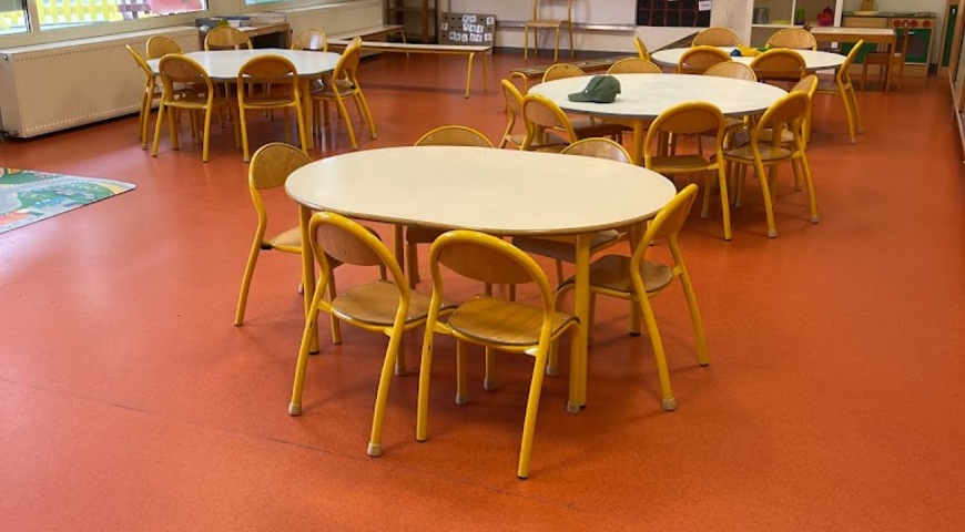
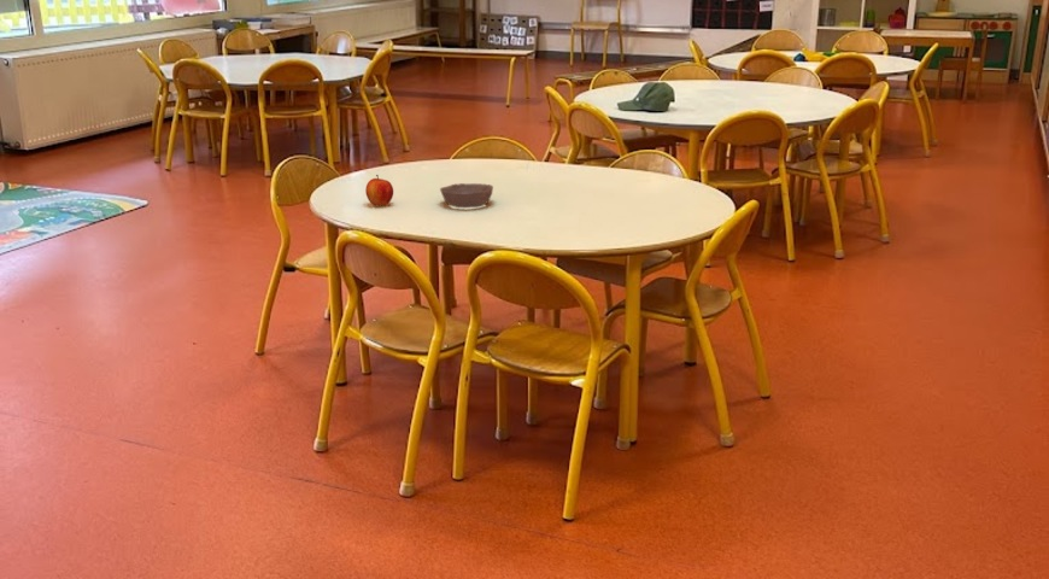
+ bowl (467, 195)
+ apple (379, 189)
